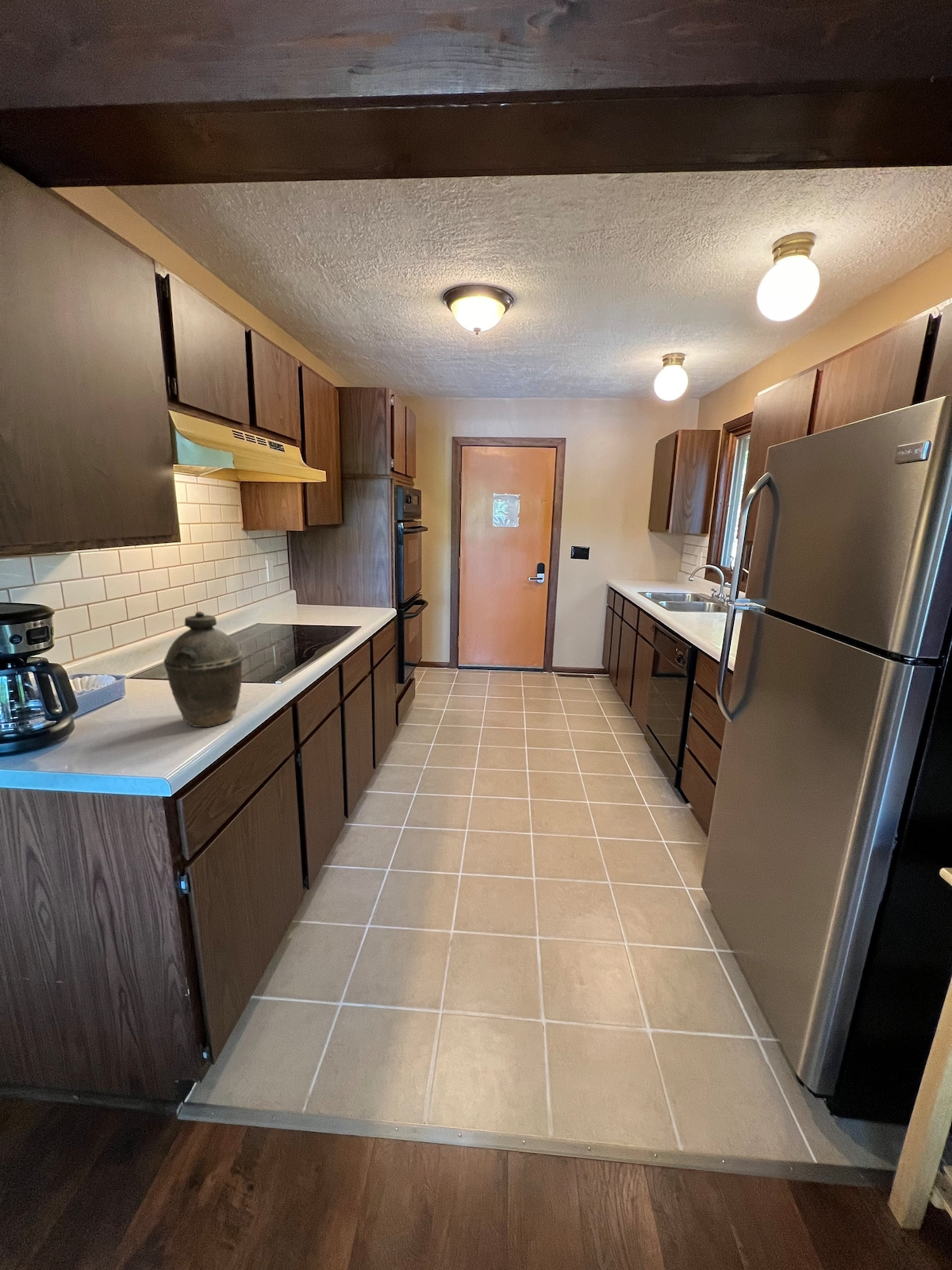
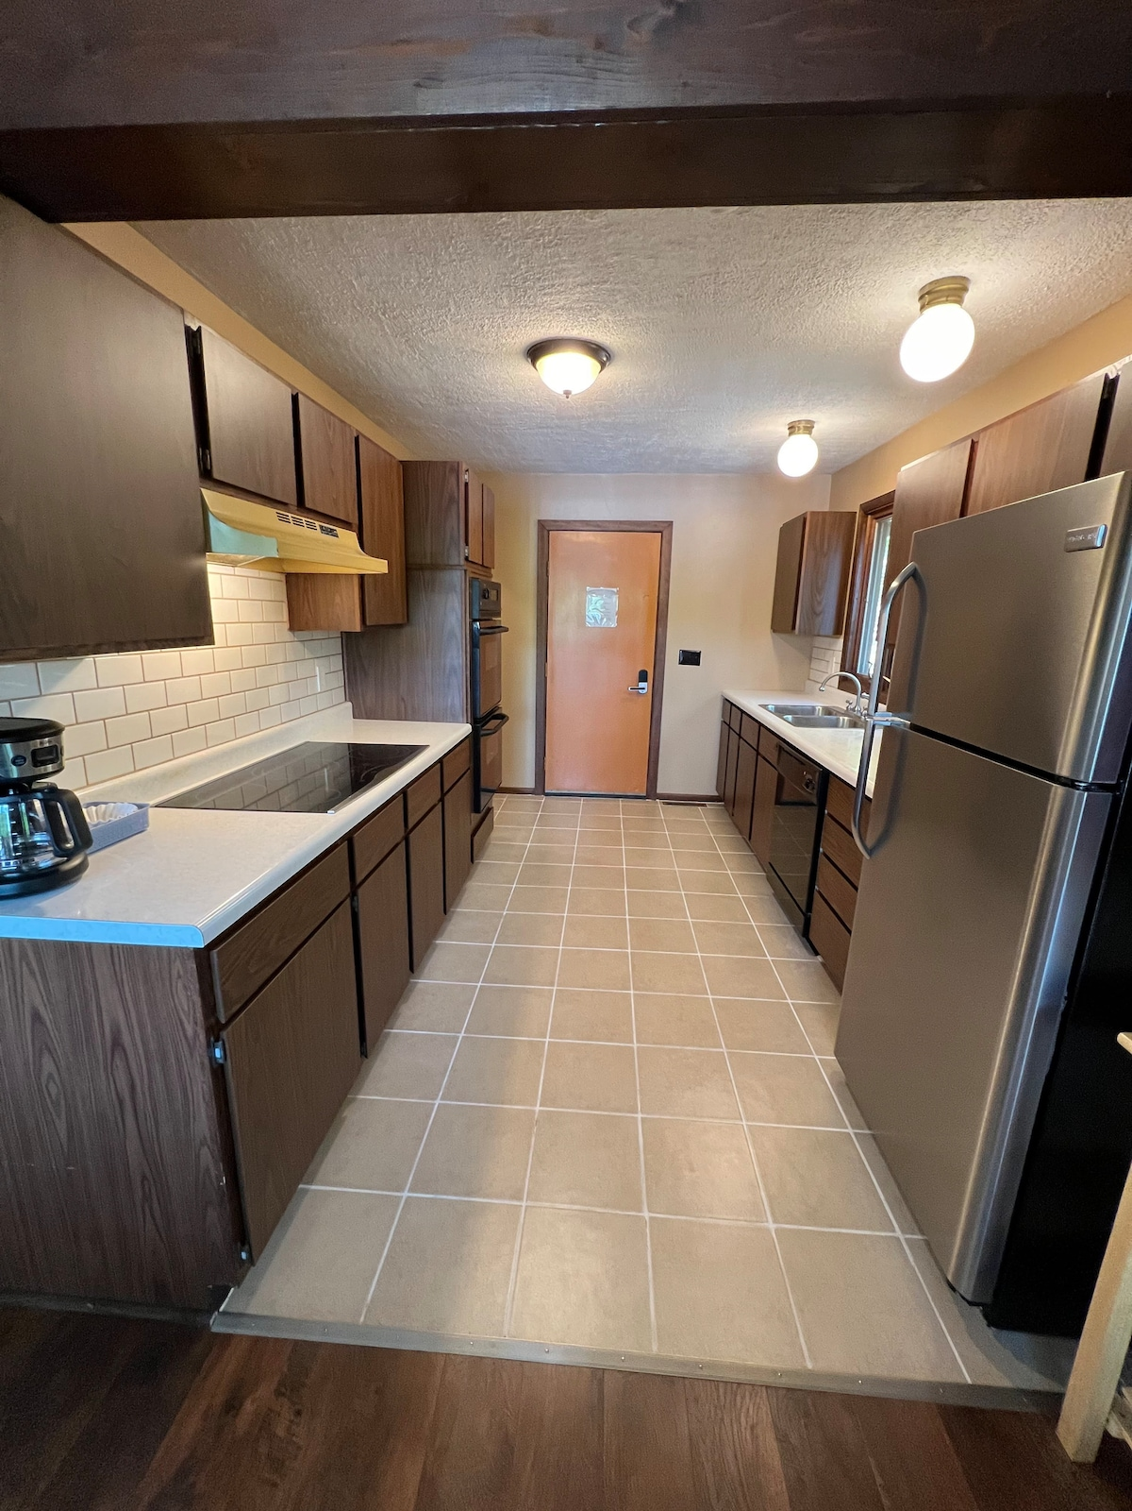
- kettle (205, 666)
